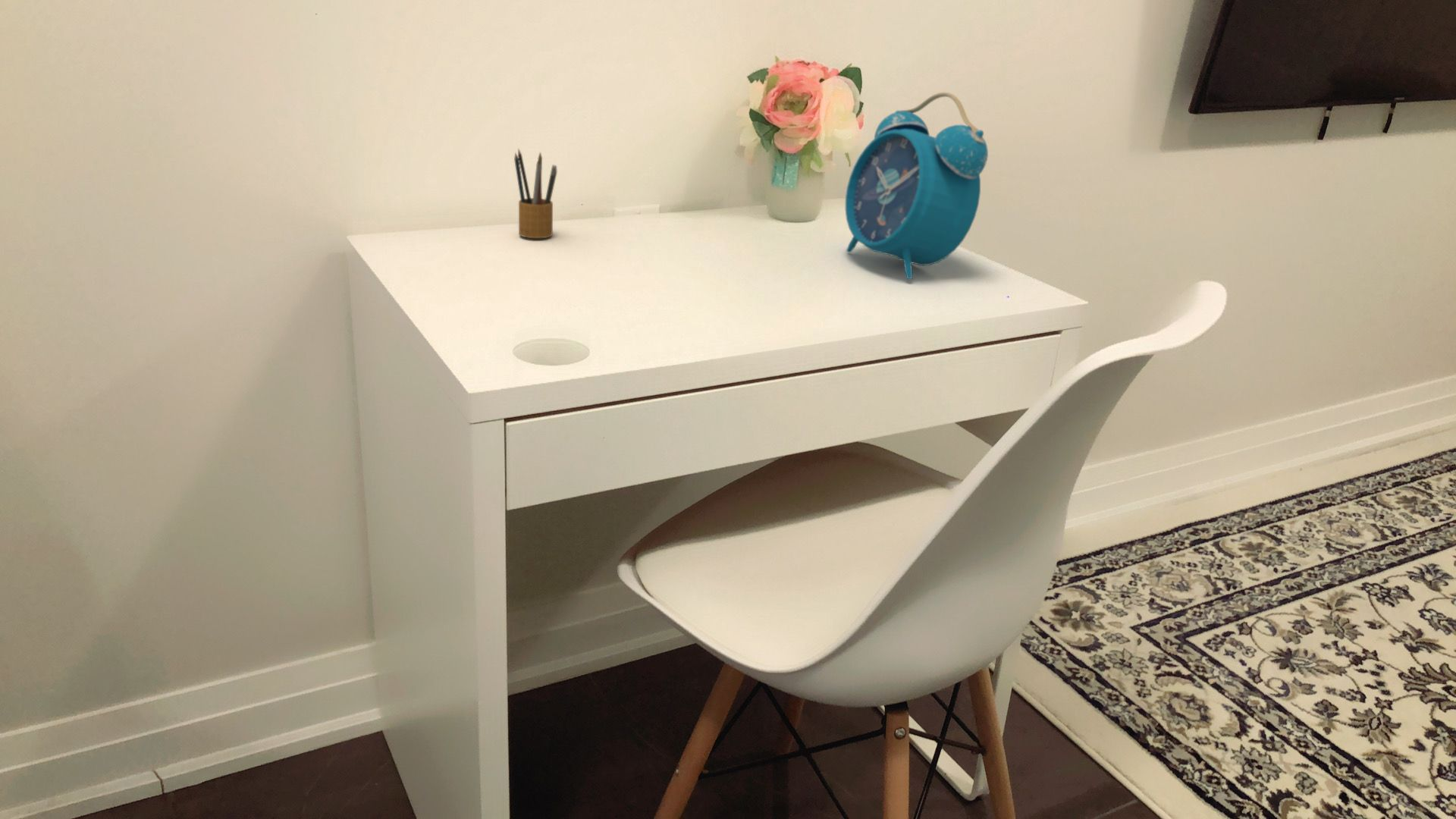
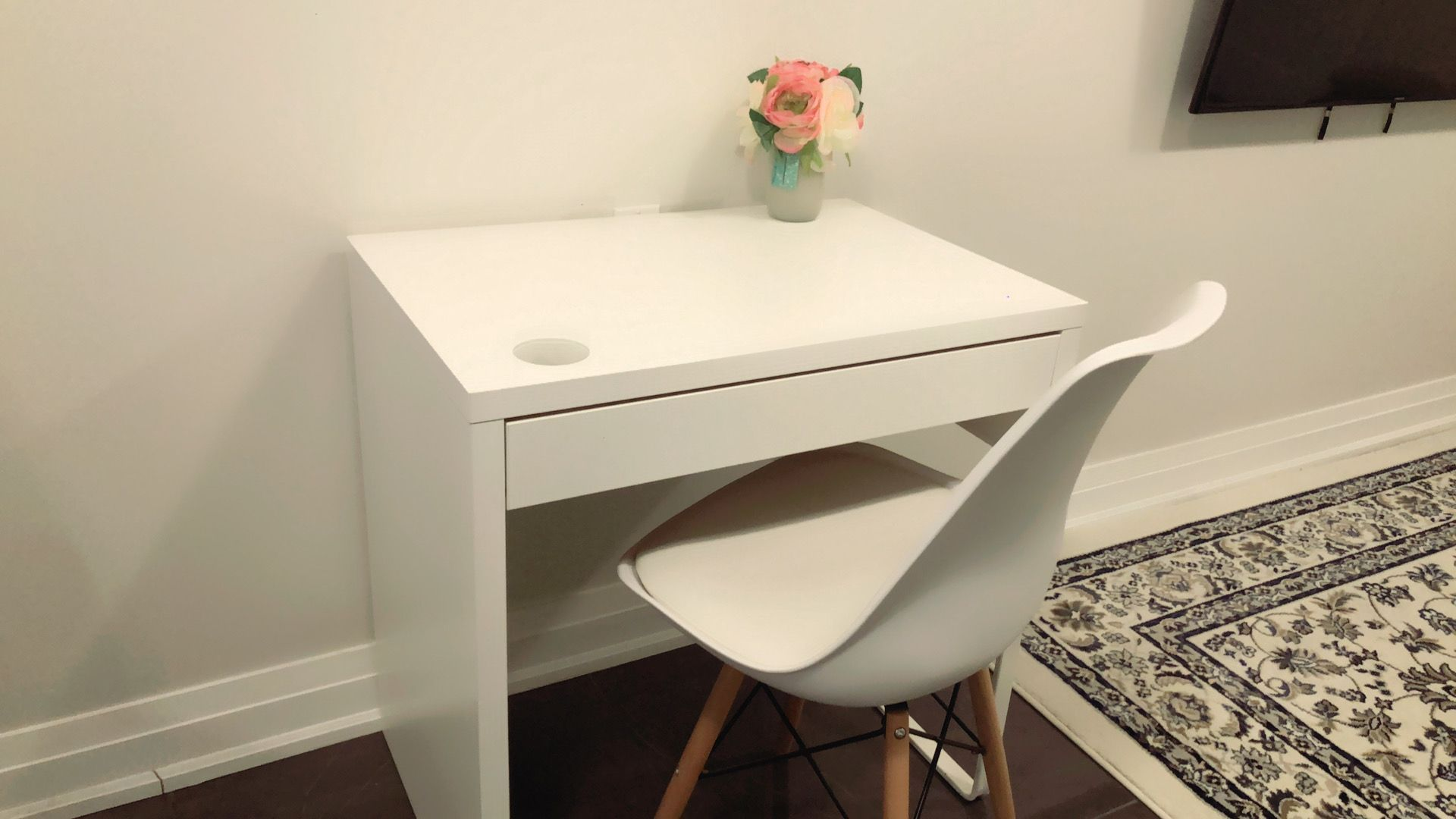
- pencil box (534, 193)
- alarm clock (912, 180)
